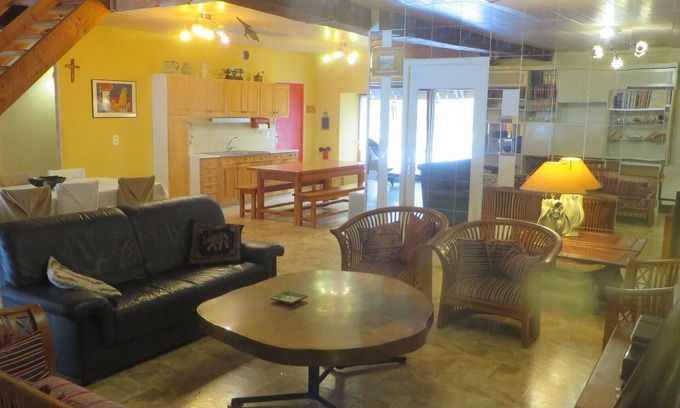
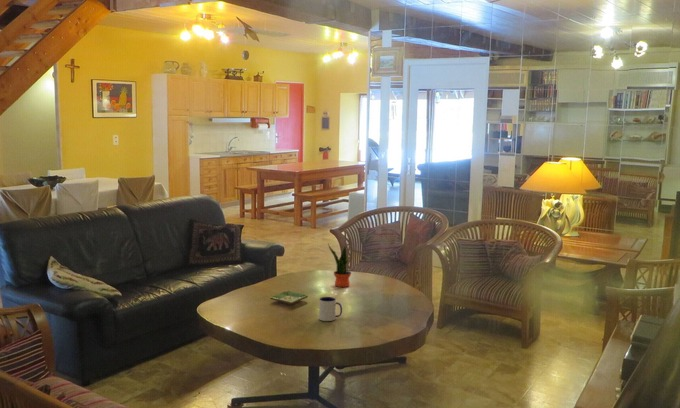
+ mug (330, 309)
+ potted plant (338, 264)
